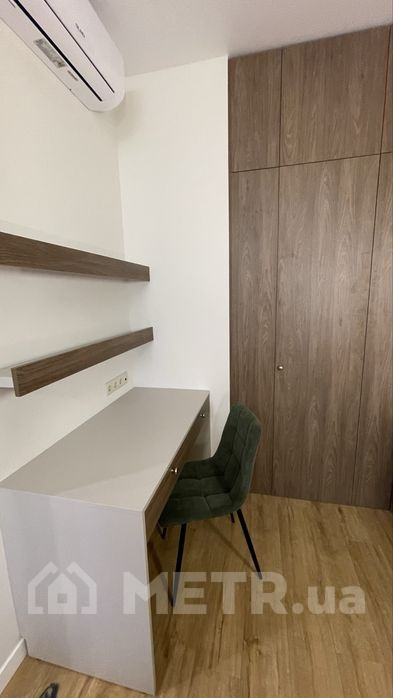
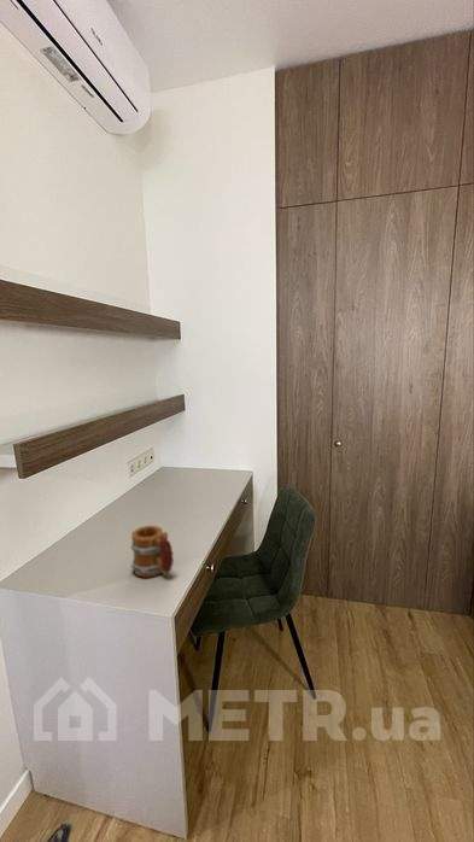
+ mug (153, 549)
